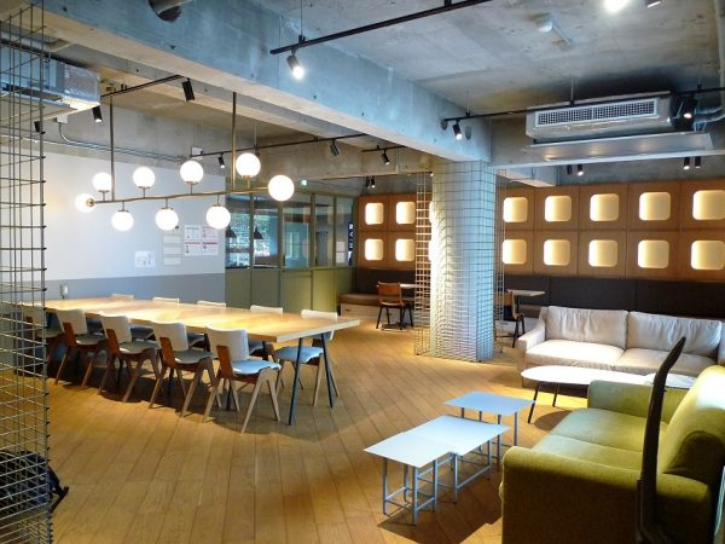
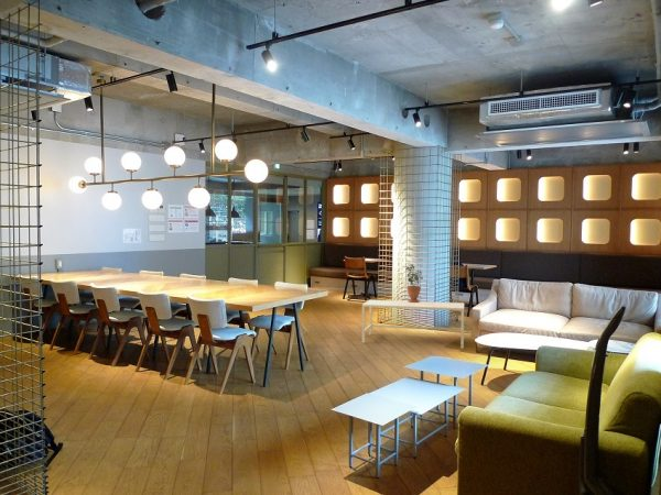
+ coffee table (413, 327)
+ potted plant (412, 282)
